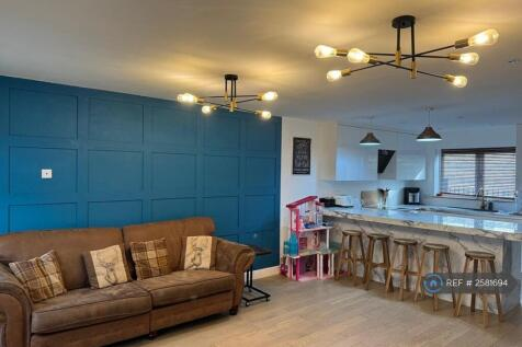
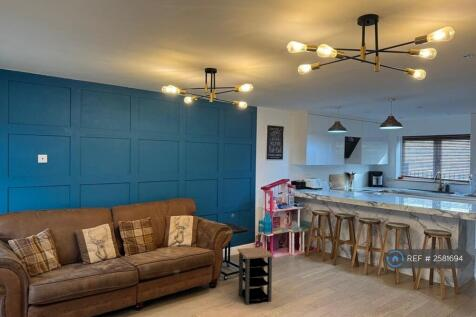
+ side table (254, 274)
